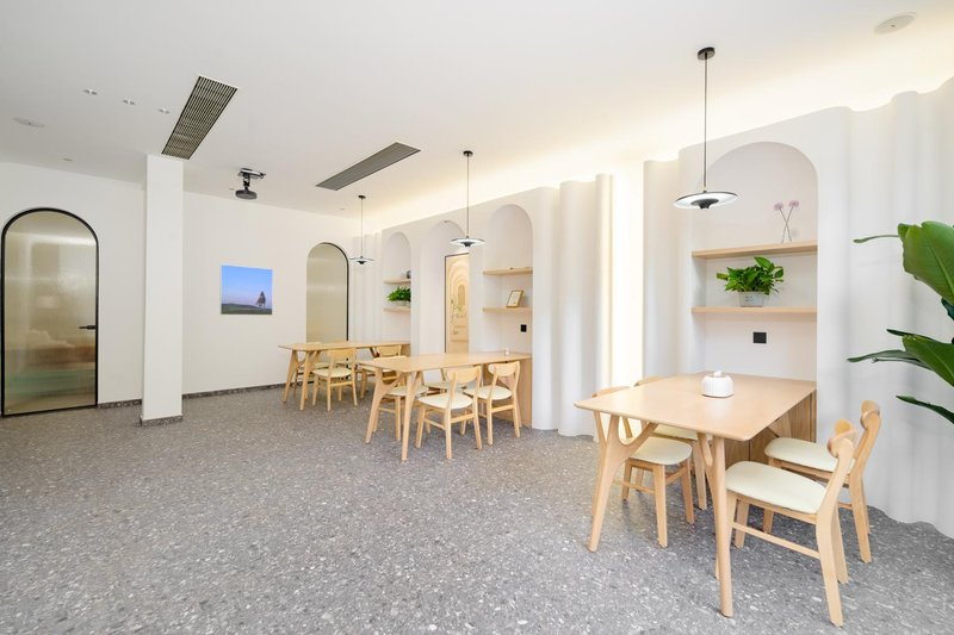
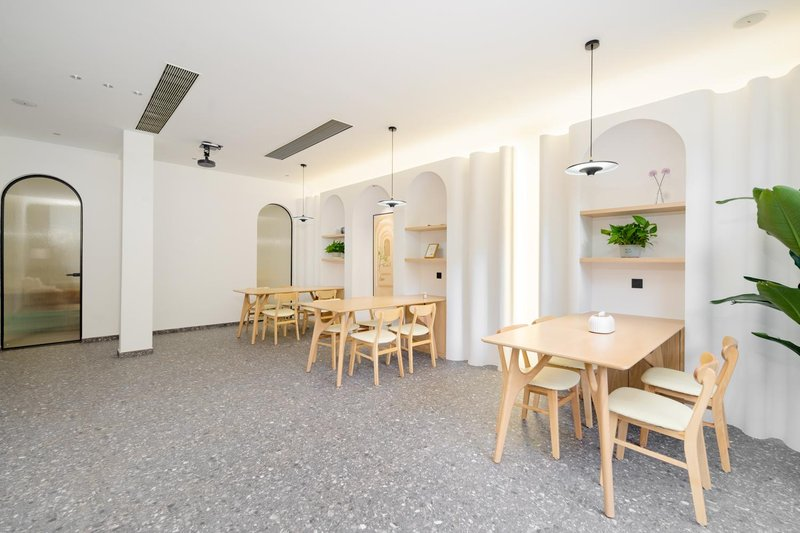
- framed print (247, 291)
